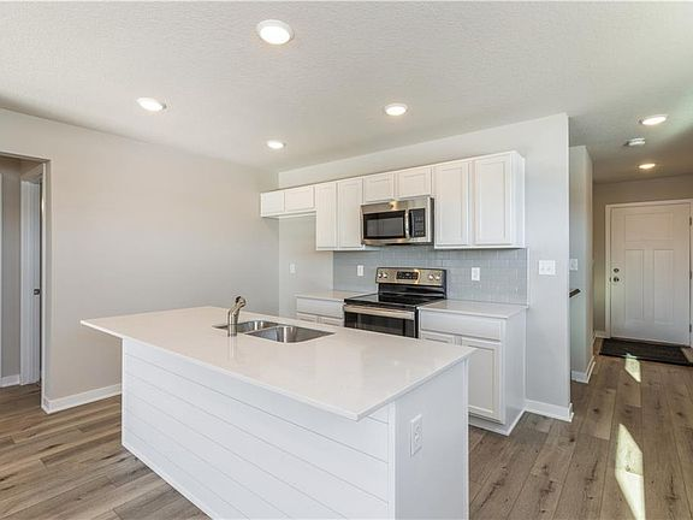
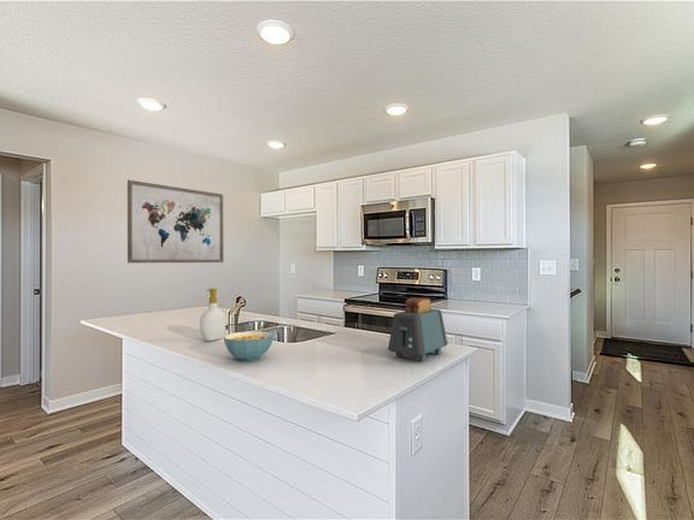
+ soap bottle (212, 313)
+ wall art (180, 225)
+ toaster (418, 326)
+ cereal bowl (248, 347)
